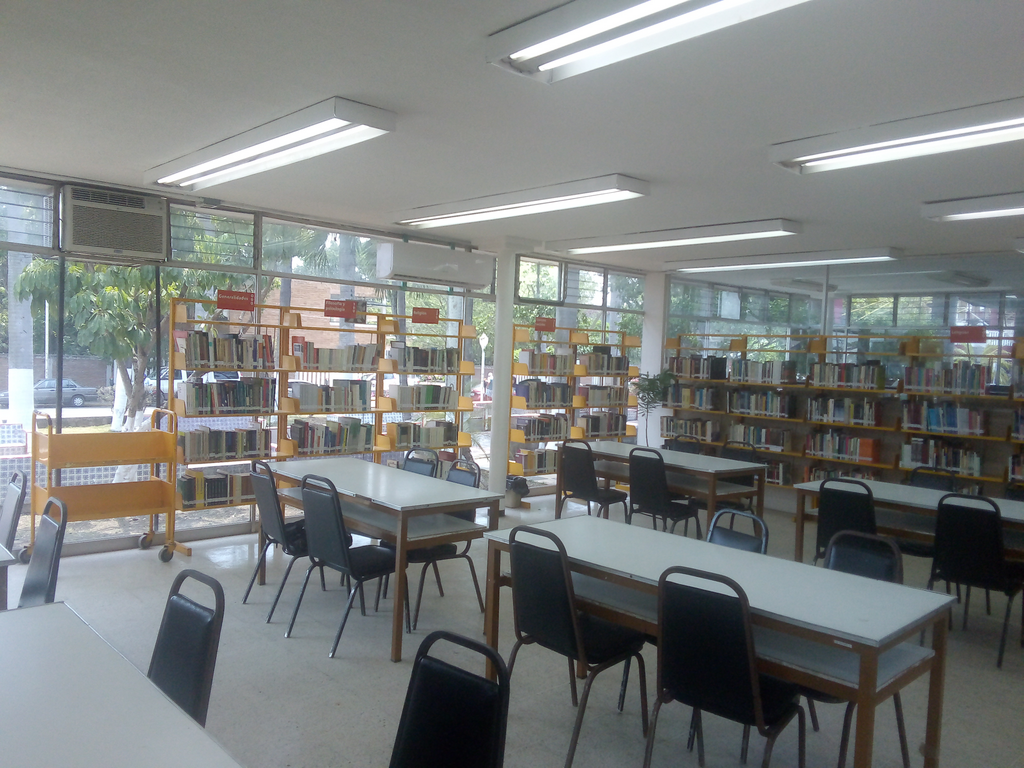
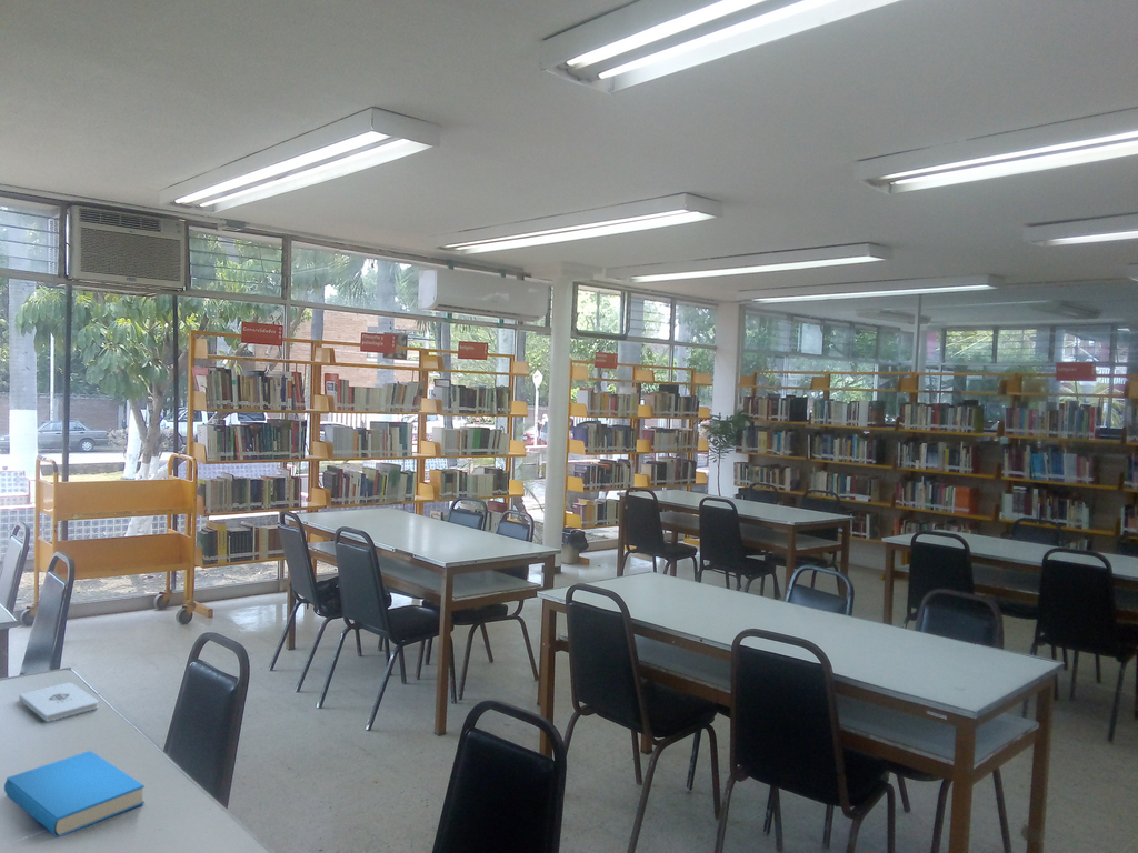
+ book (73, 791)
+ notepad (59, 701)
